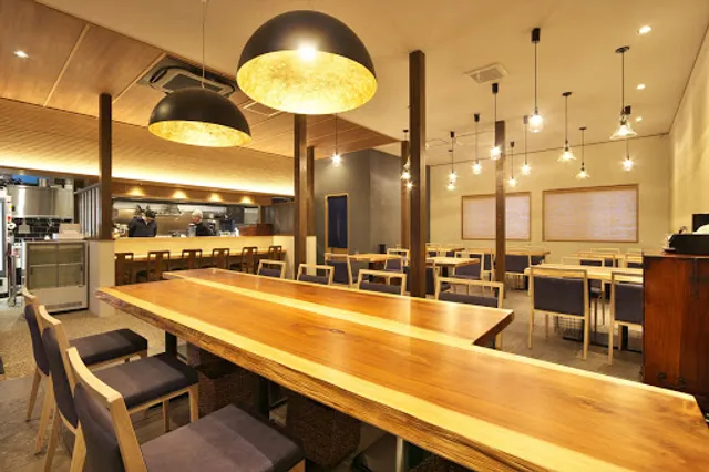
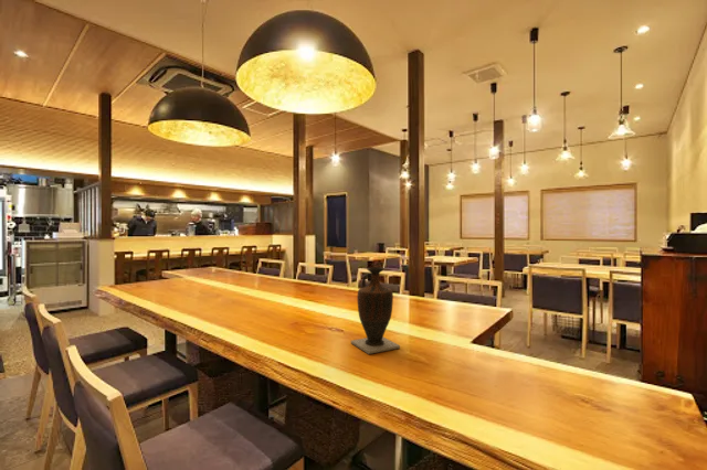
+ vase (374, 307)
